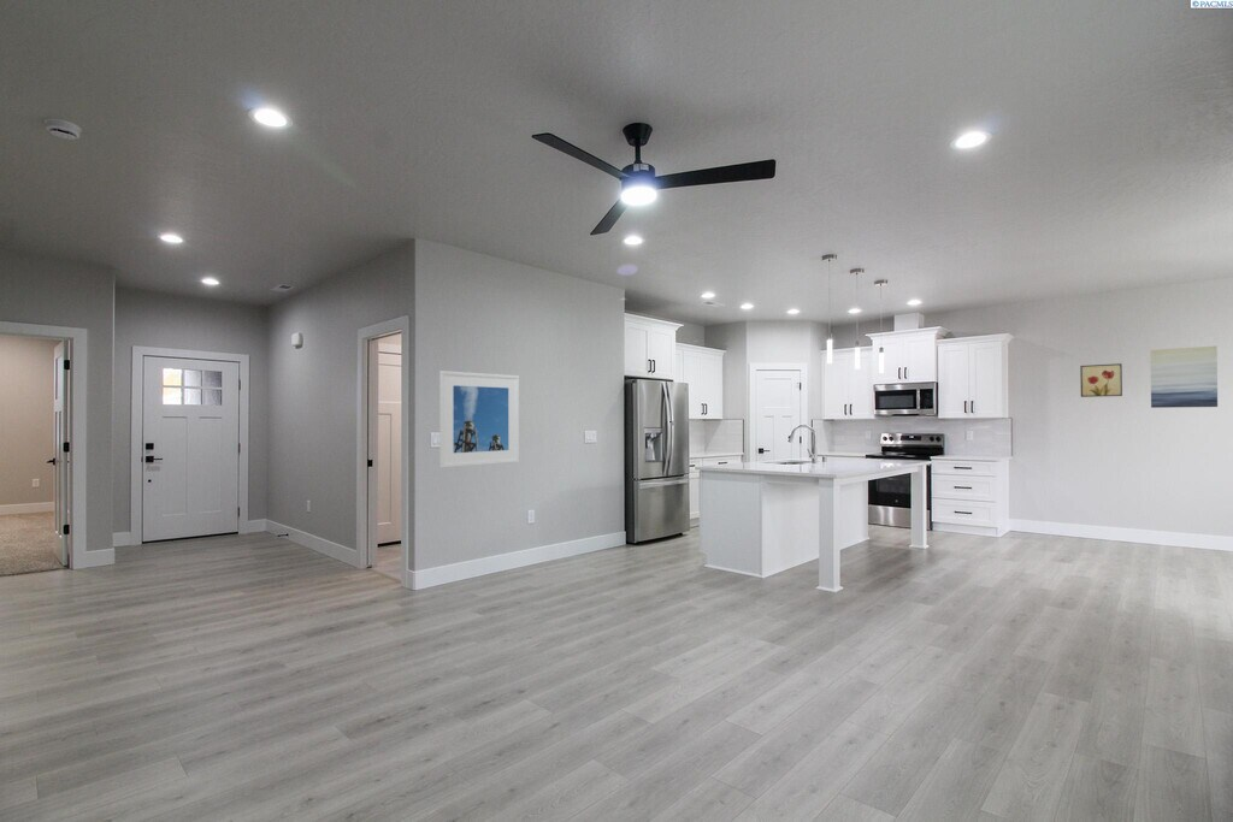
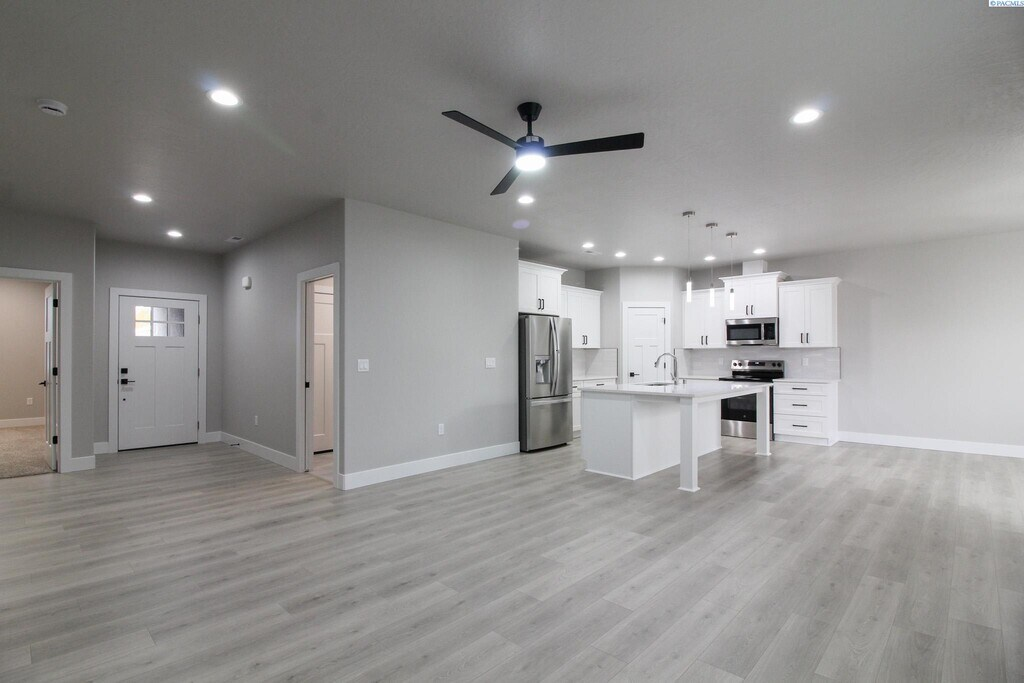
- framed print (482, 419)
- wall art (1101, 380)
- wall art (1182, 377)
